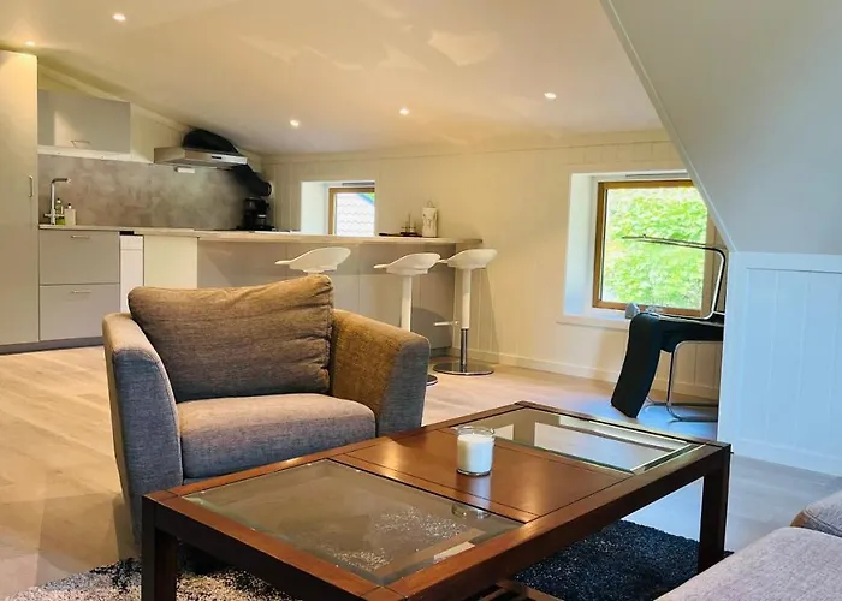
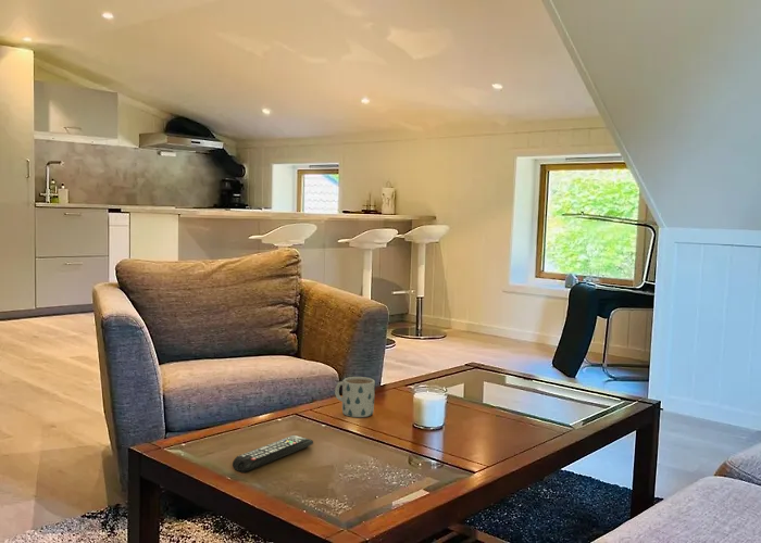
+ mug (352, 395)
+ remote control (274, 452)
